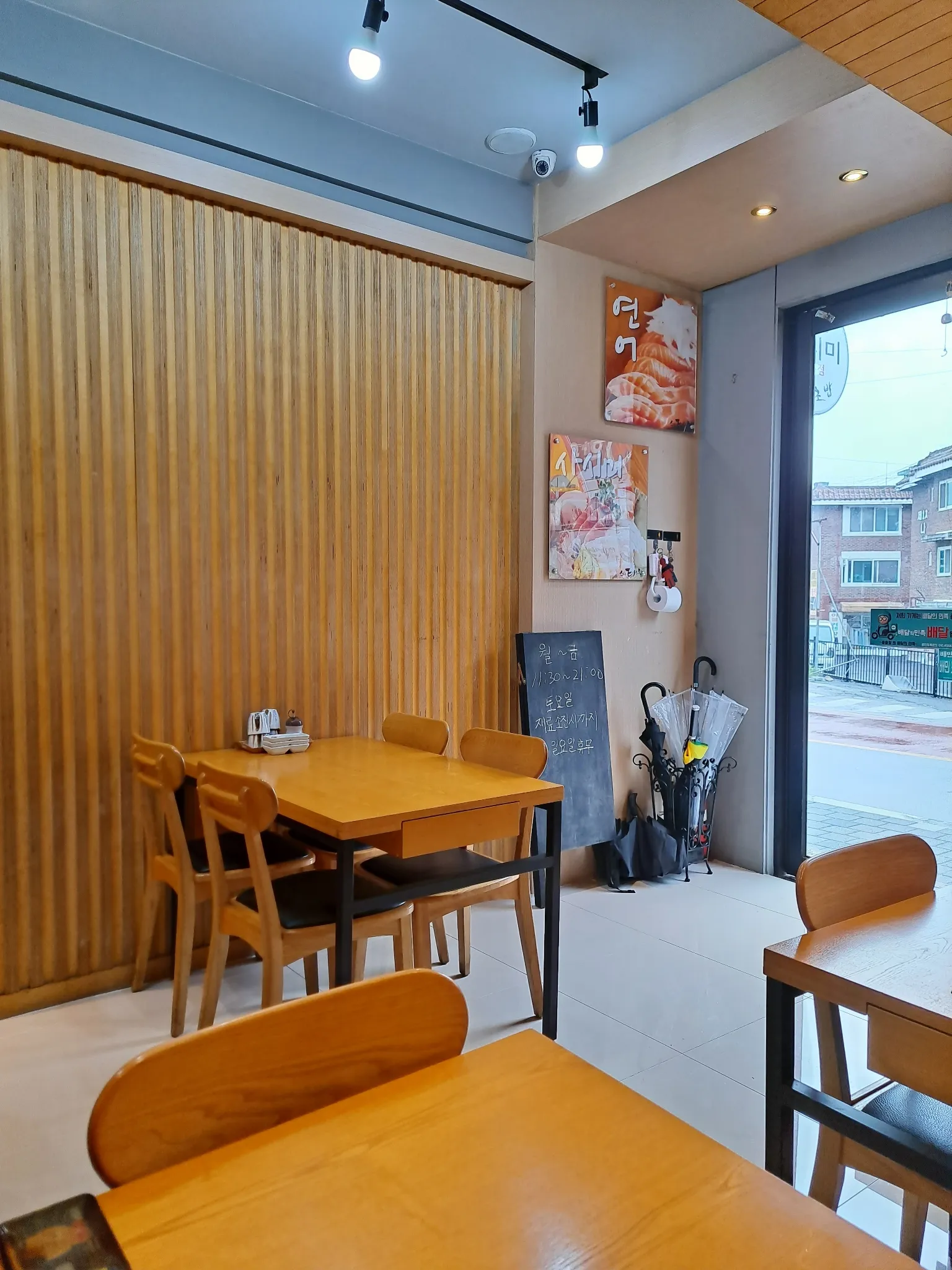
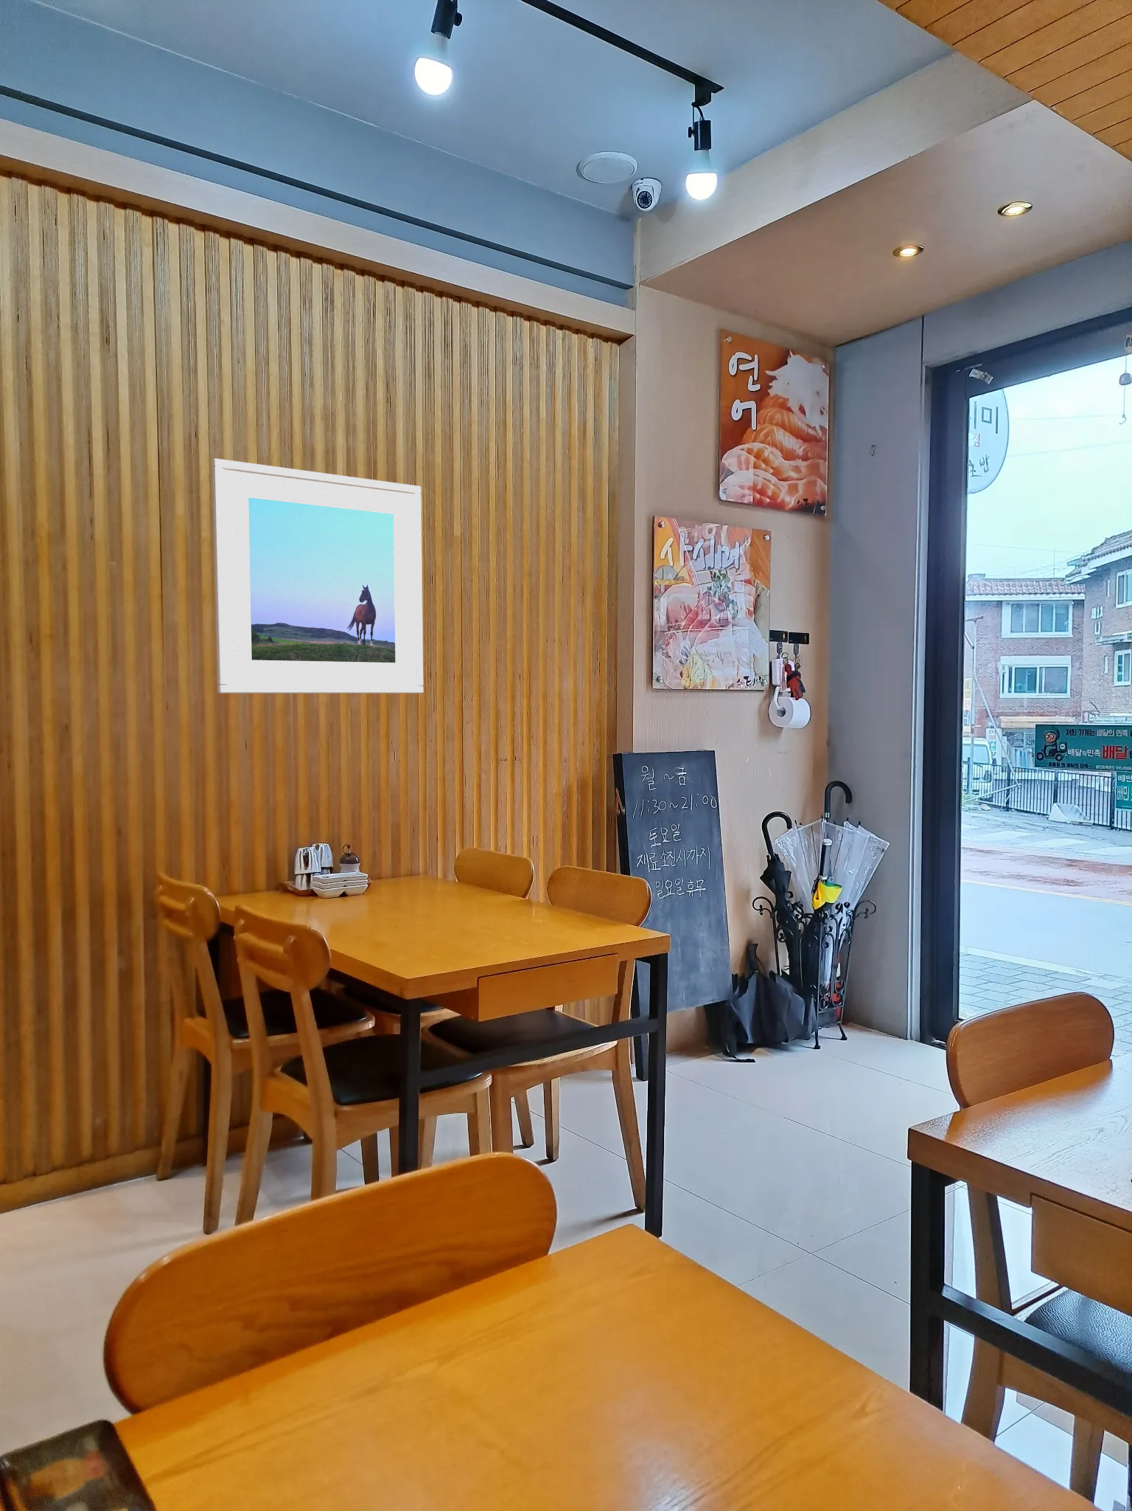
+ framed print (325, 584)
